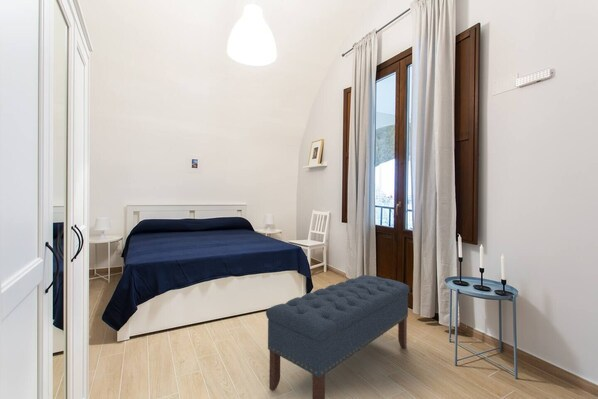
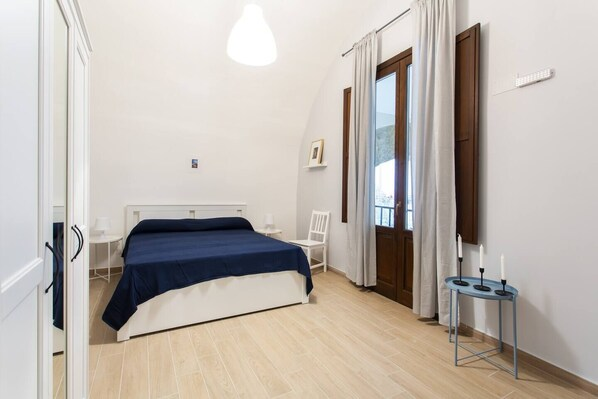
- bench (346, 328)
